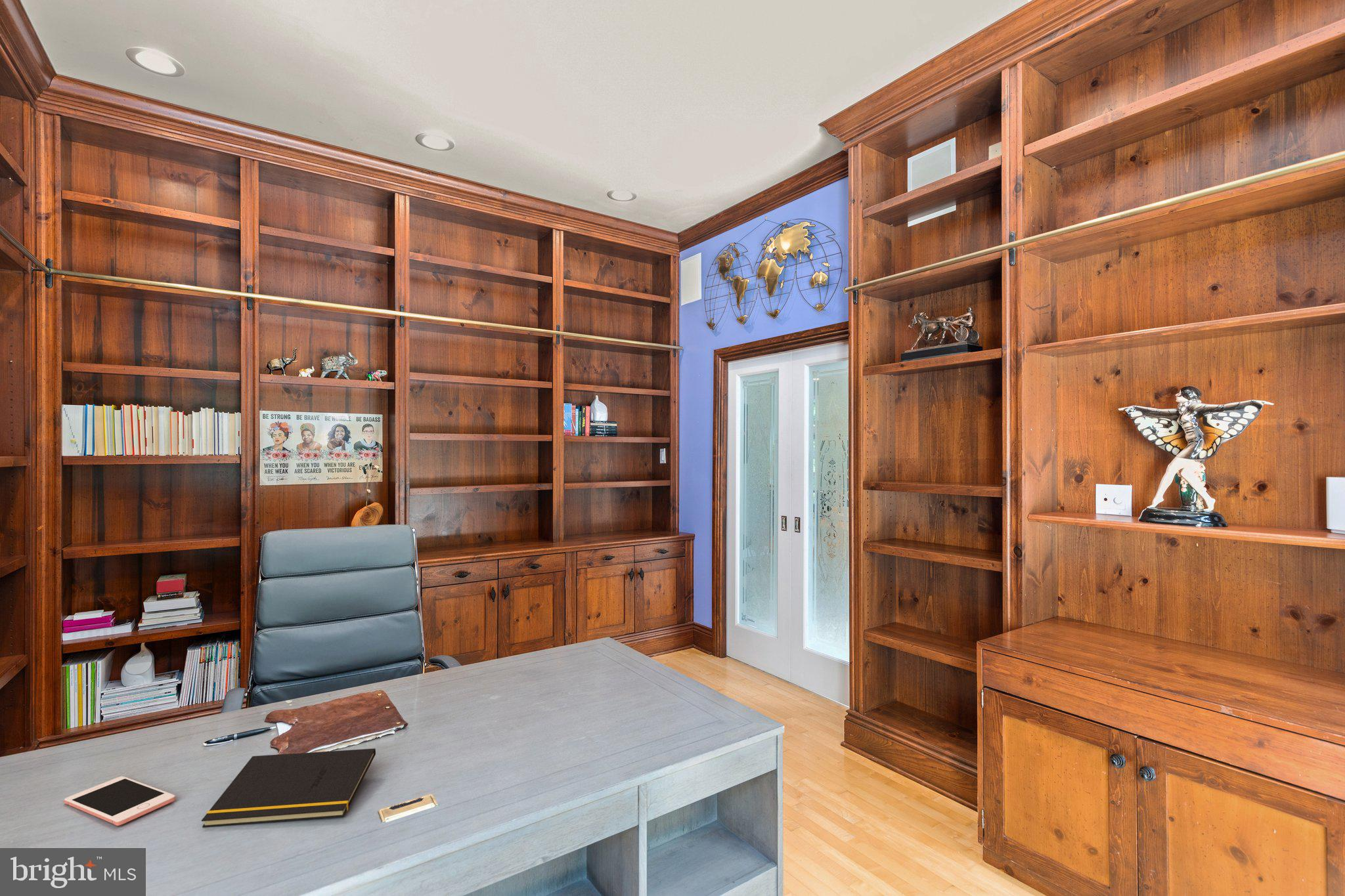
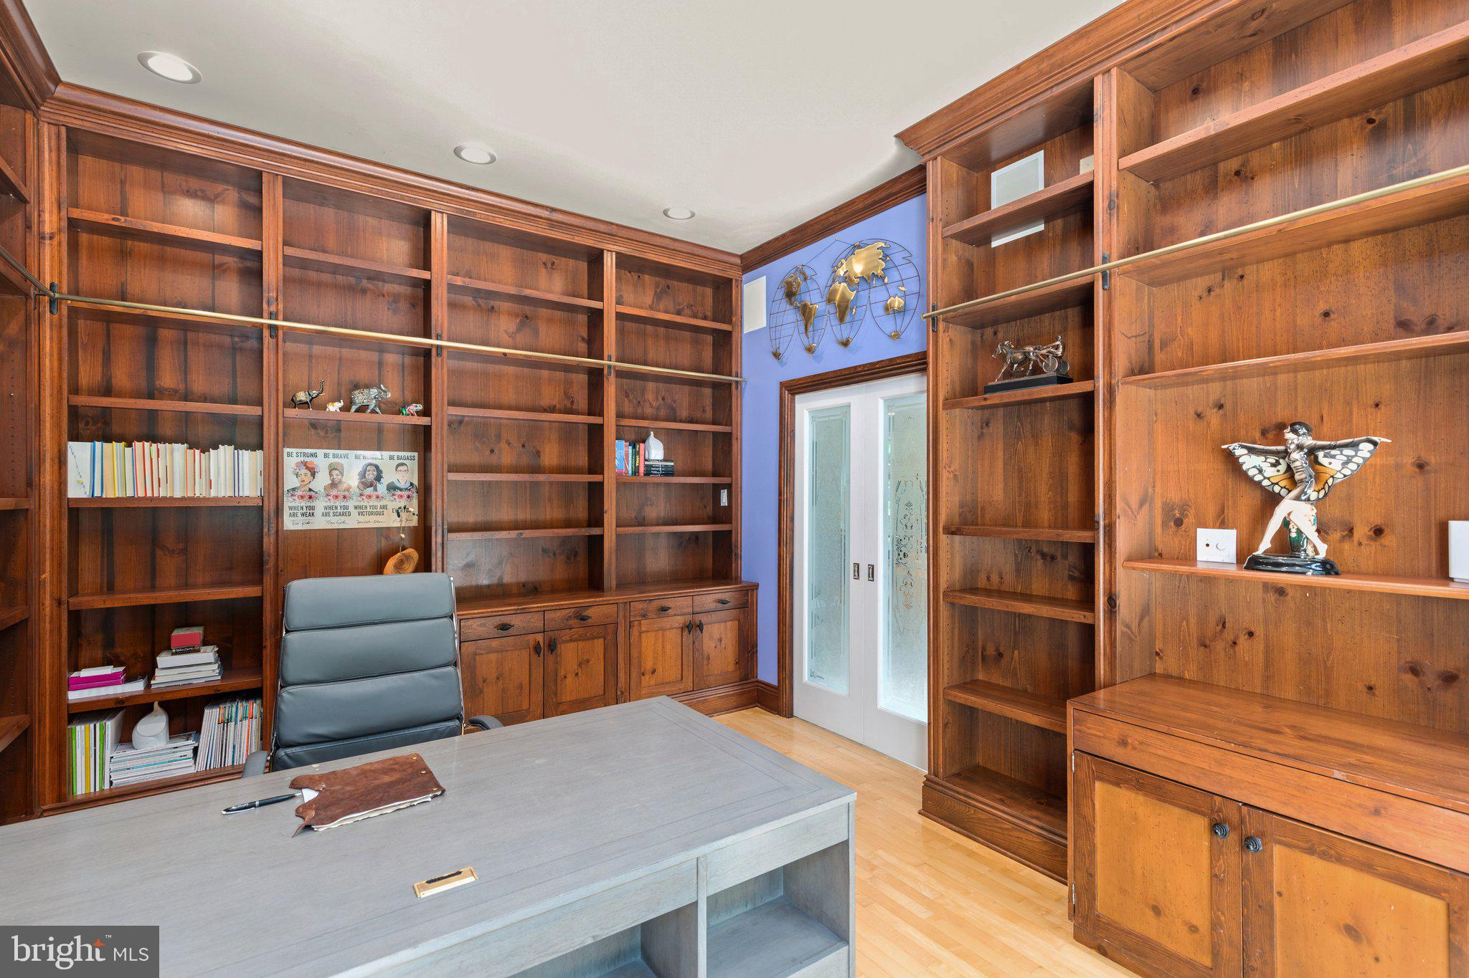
- notepad (296, 784)
- cell phone (120, 799)
